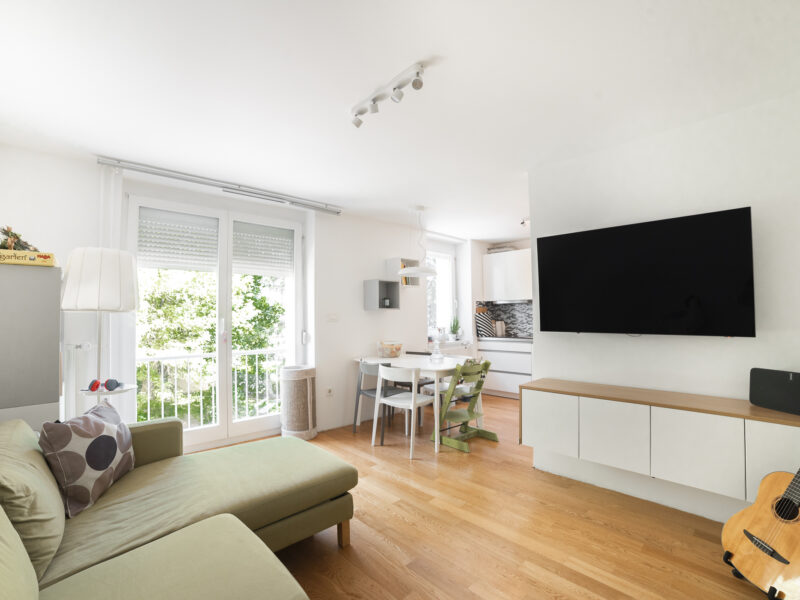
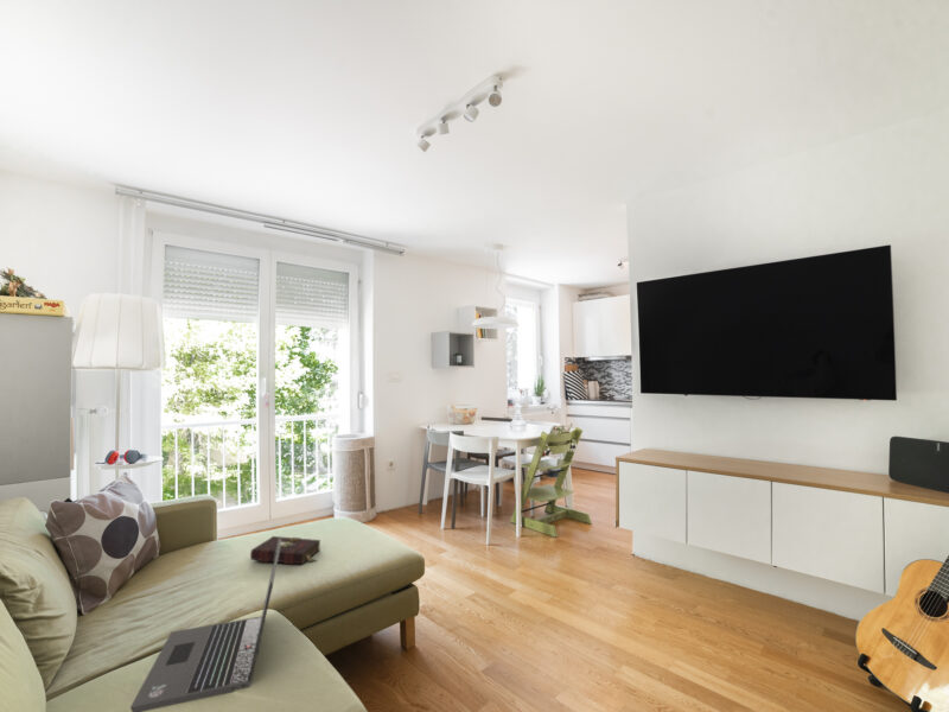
+ book (289, 549)
+ laptop (219, 623)
